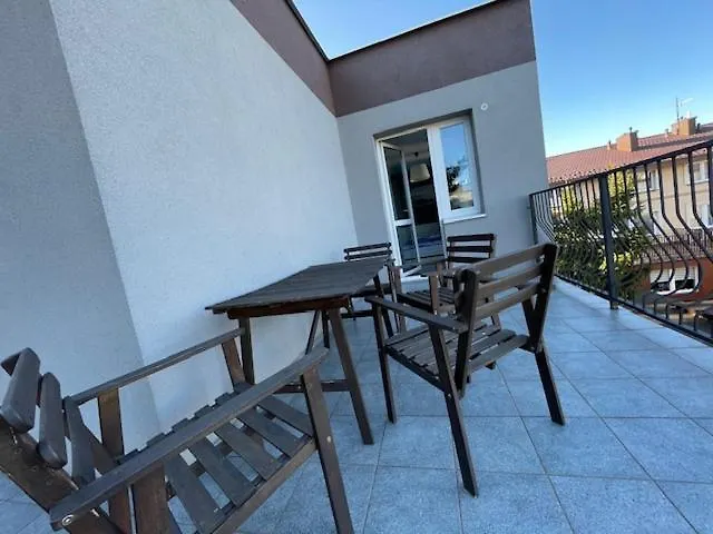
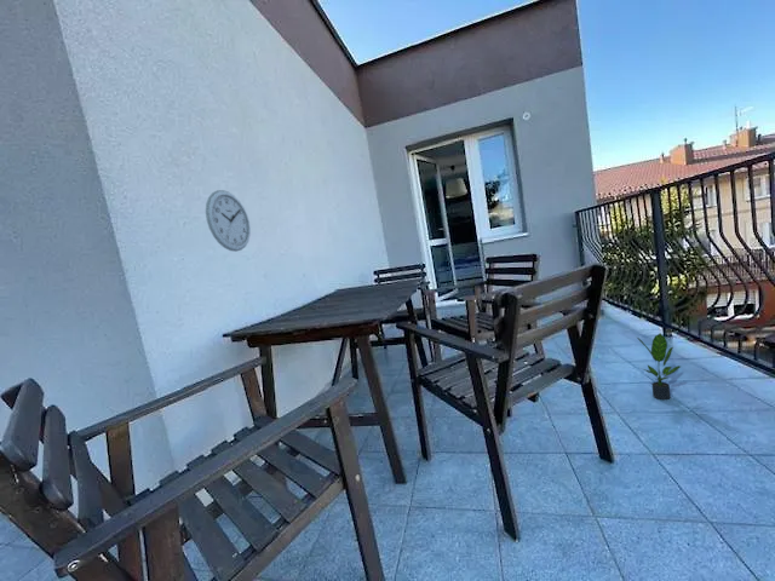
+ potted plant (653, 368)
+ wall clock (230, 220)
